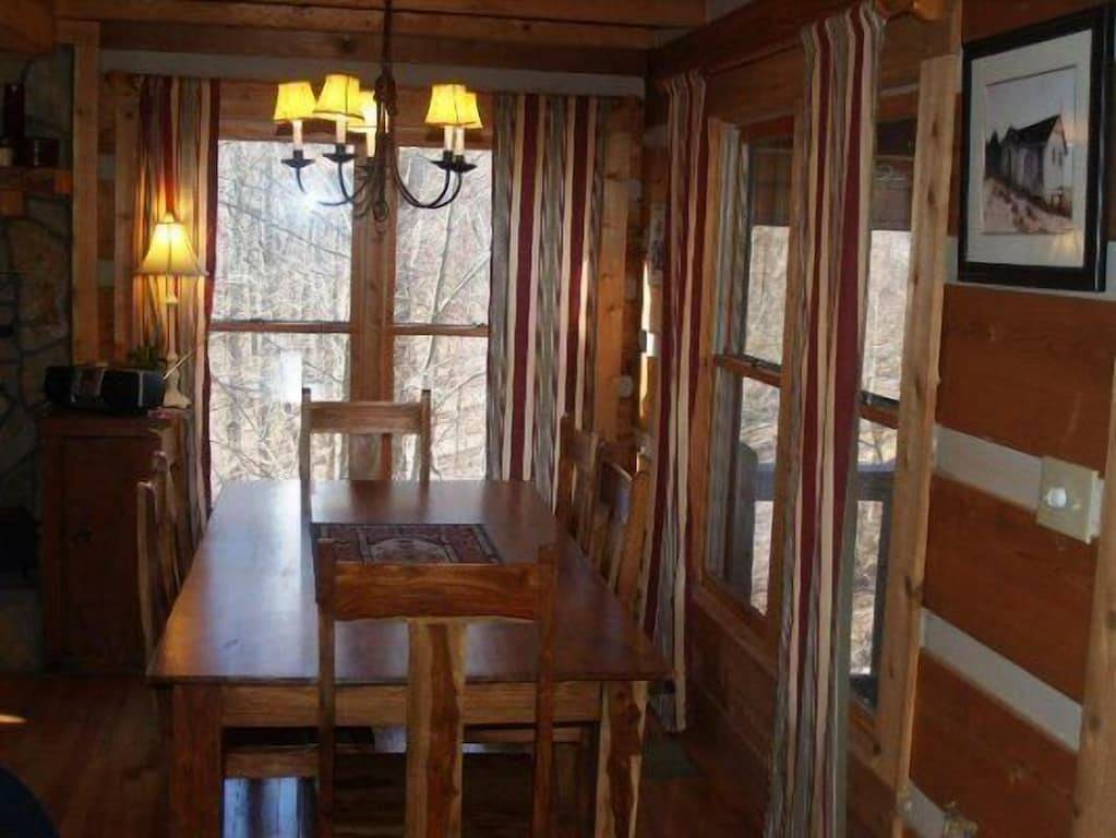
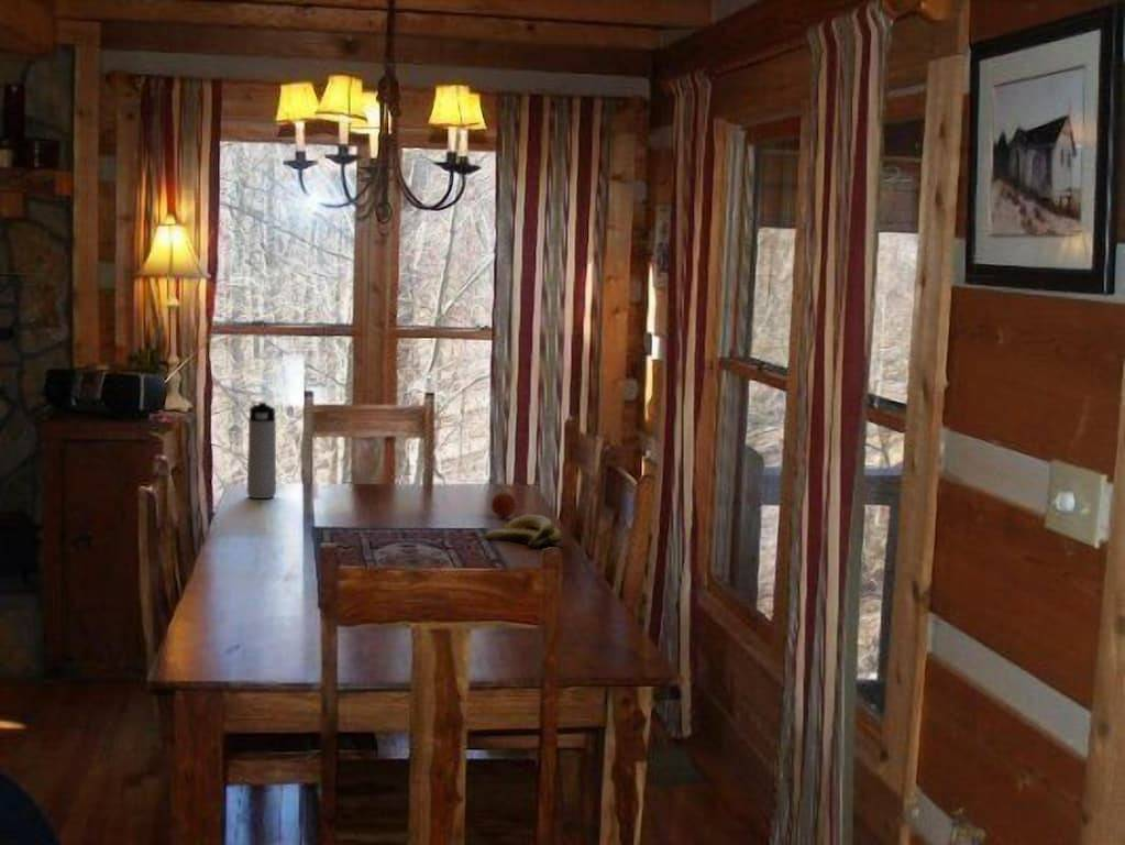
+ thermos bottle (261, 450)
+ banana (523, 529)
+ fruit (503, 503)
